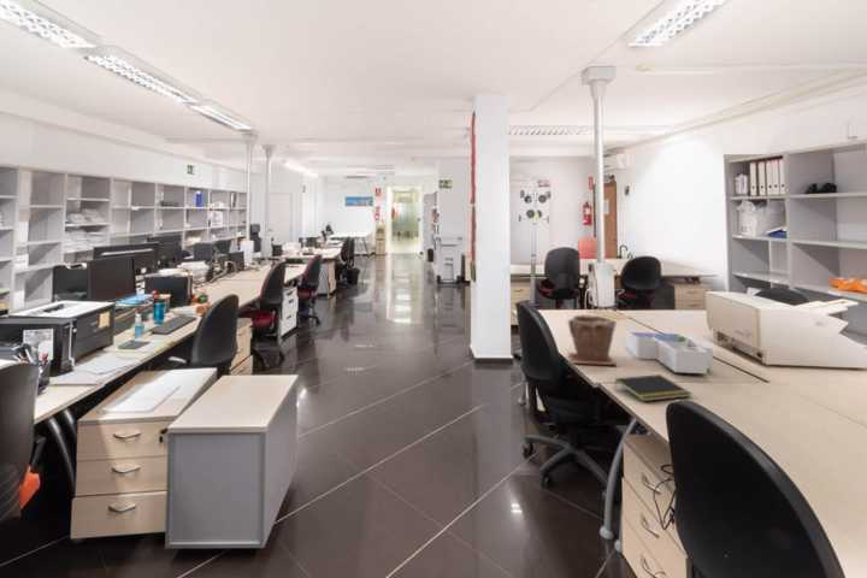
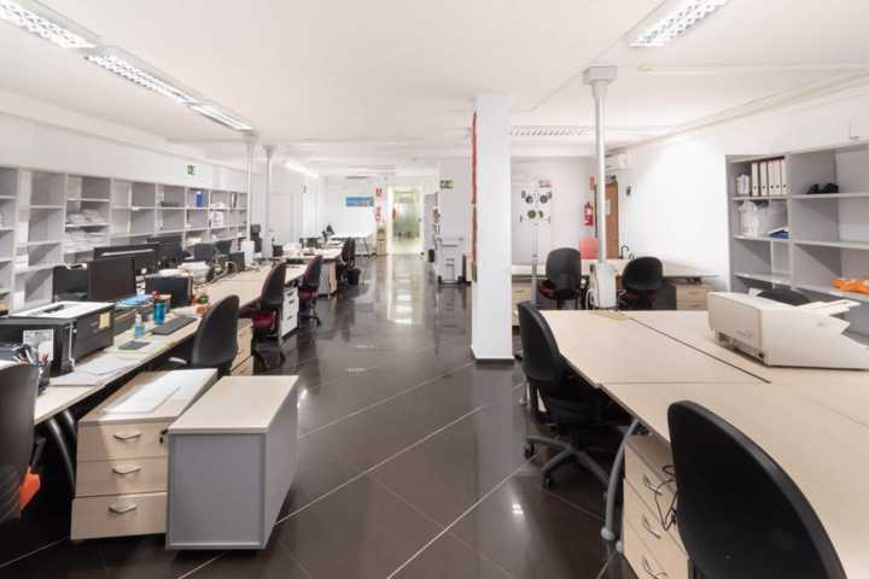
- notepad (651, 387)
- desk organizer (667, 350)
- plant pot (591, 337)
